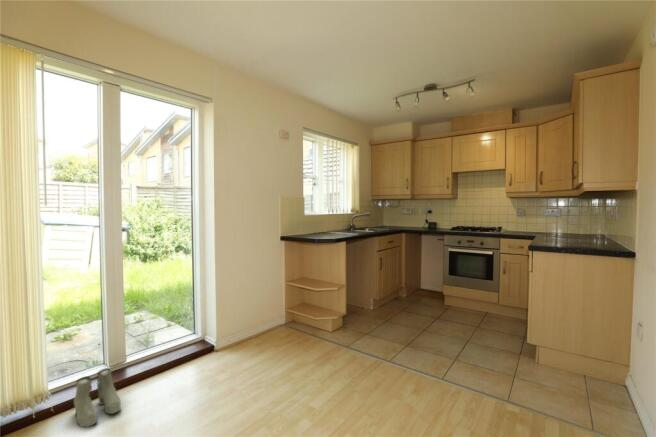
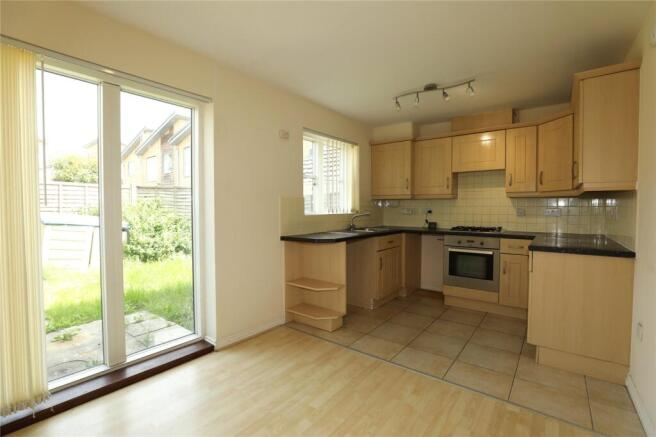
- boots (98, 394)
